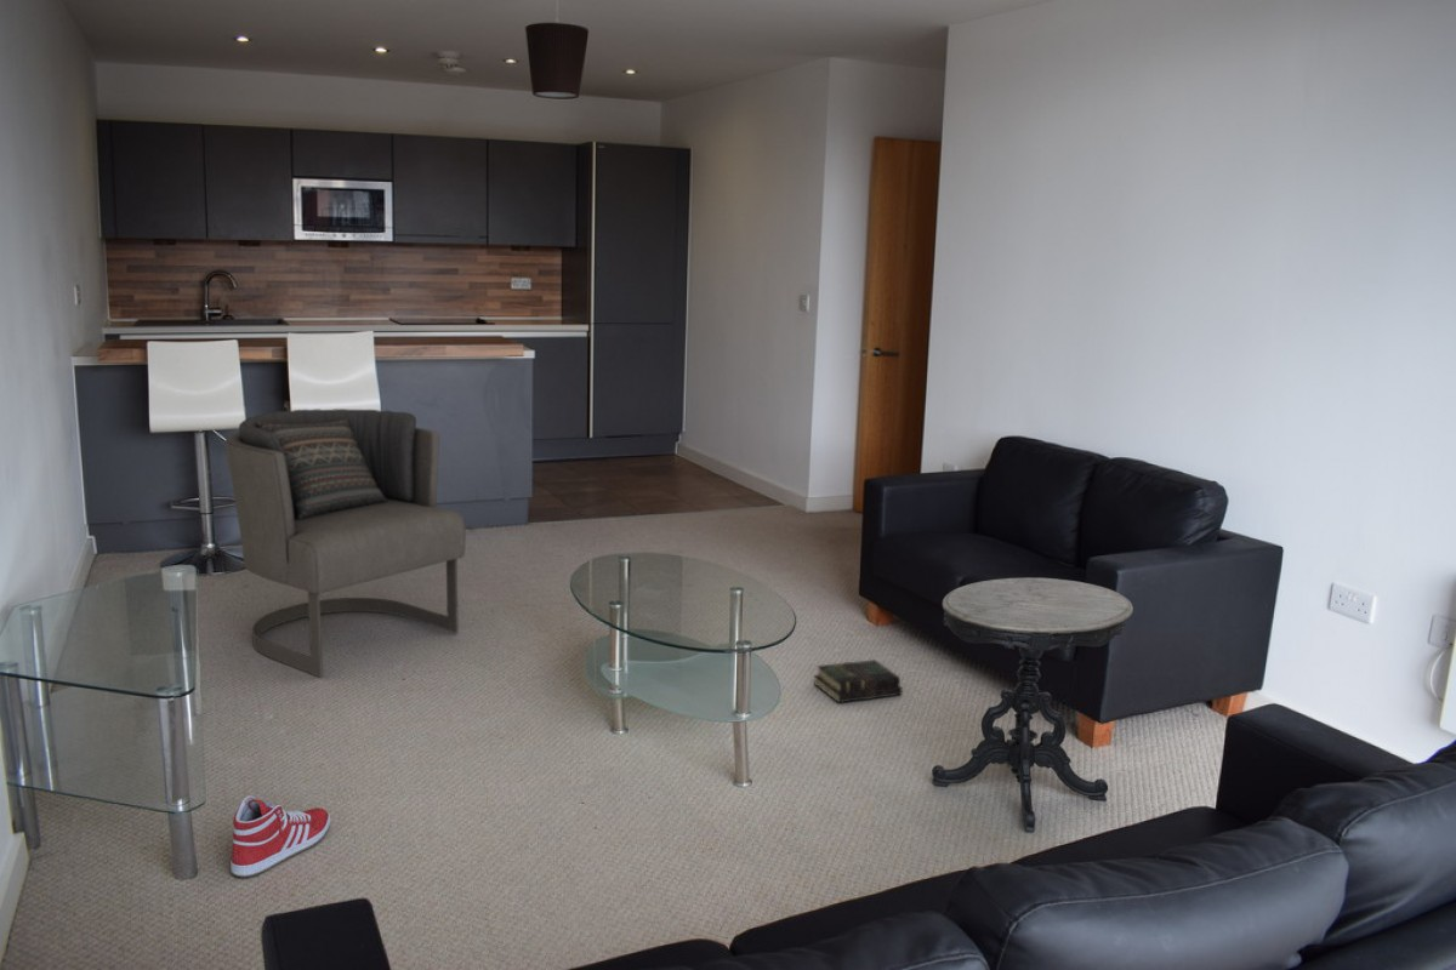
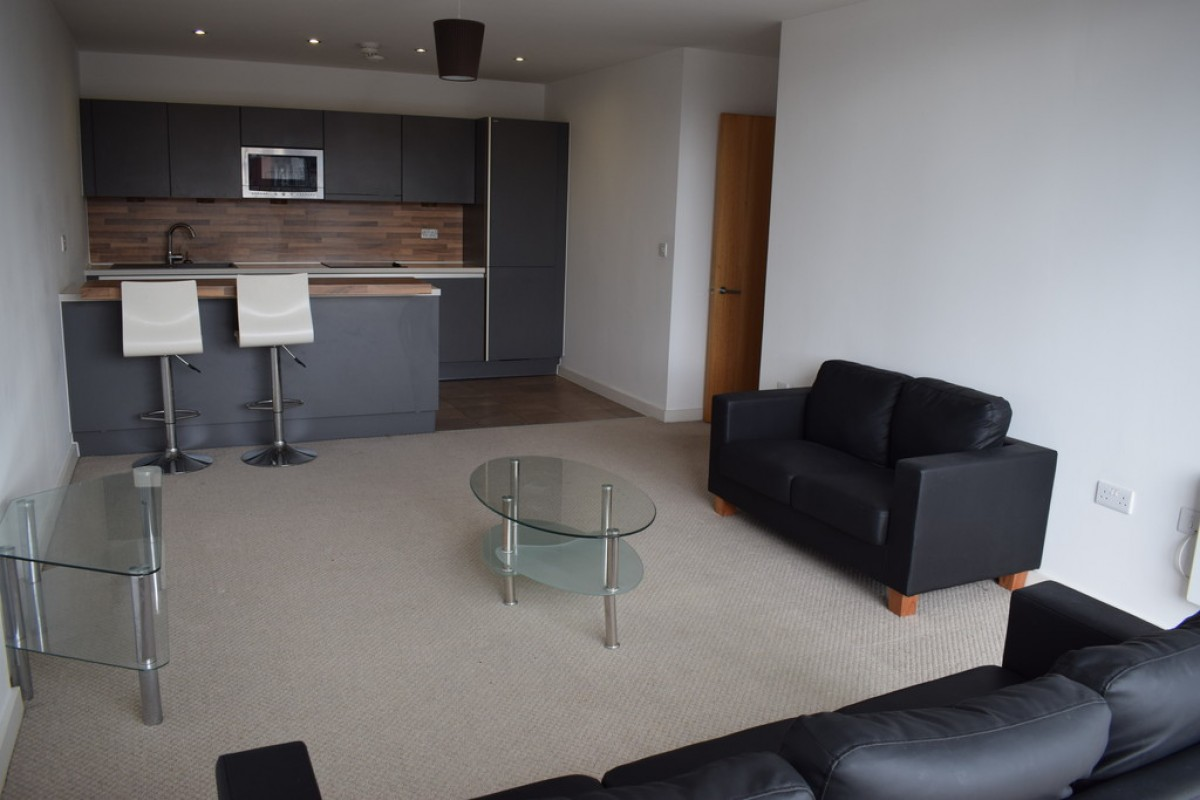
- side table (1029, 696)
- sneaker (283, 818)
- book (857, 680)
- armchair (335, 529)
